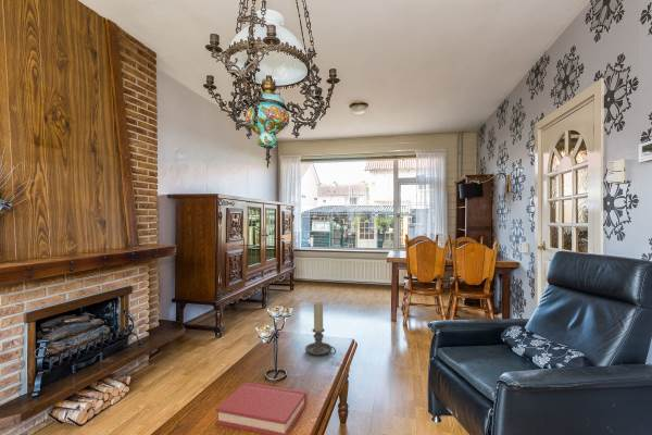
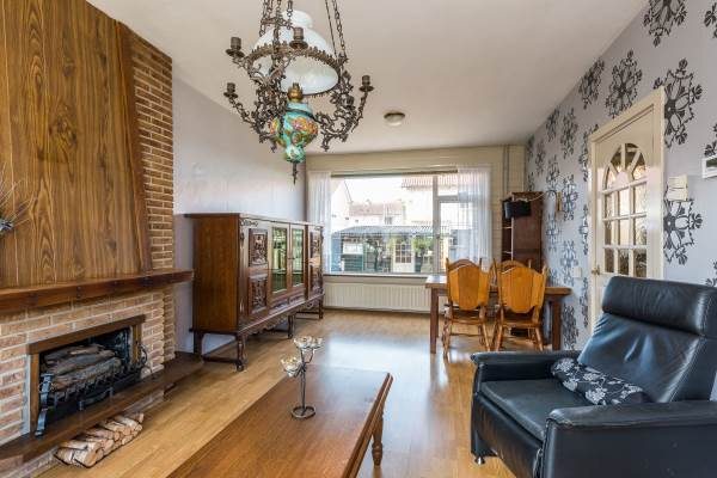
- candle holder (321, 327)
- hardback book (263, 406)
